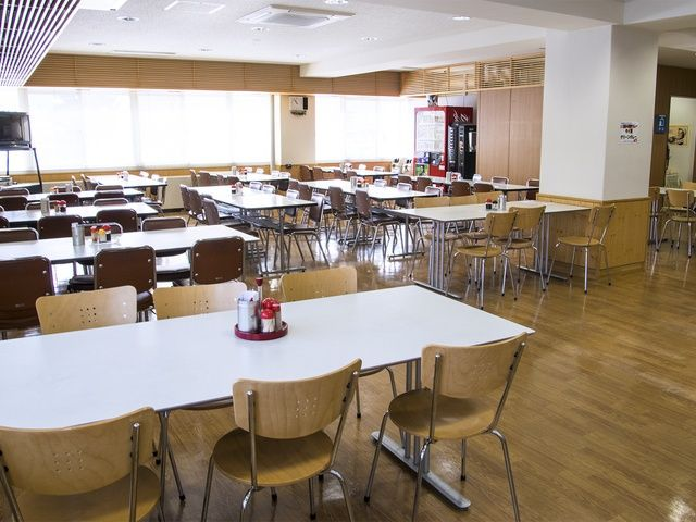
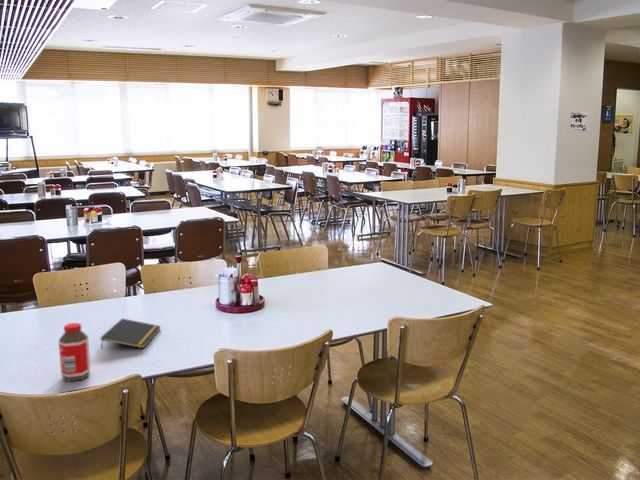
+ notepad (132, 332)
+ bottle (74, 350)
